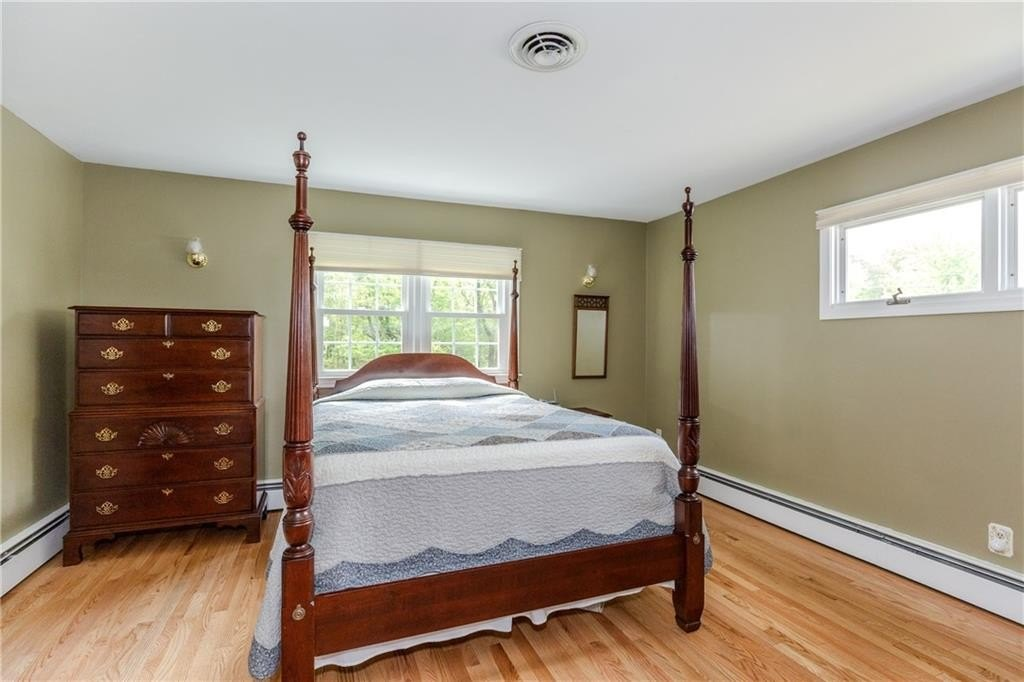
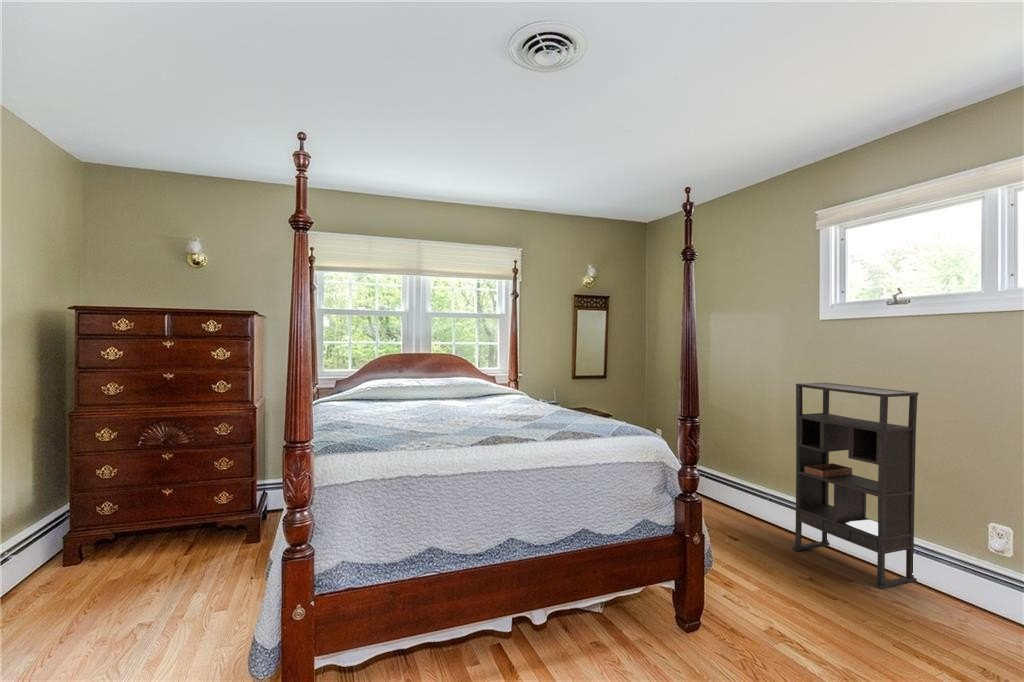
+ bookshelf (850, 475)
